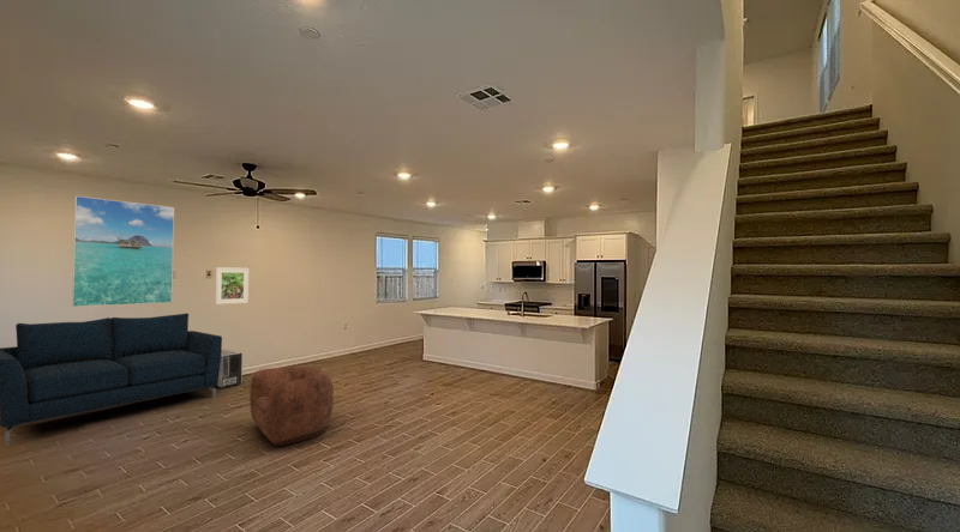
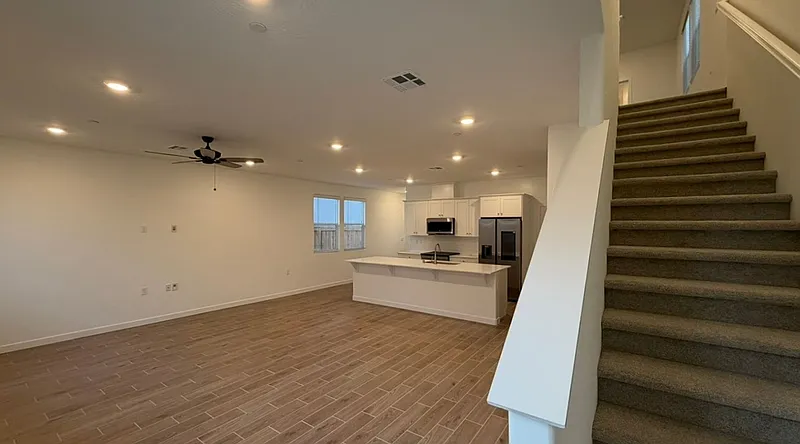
- air purifier (222, 367)
- armchair (294, 401)
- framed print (126, 253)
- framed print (232, 285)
- sofa (115, 364)
